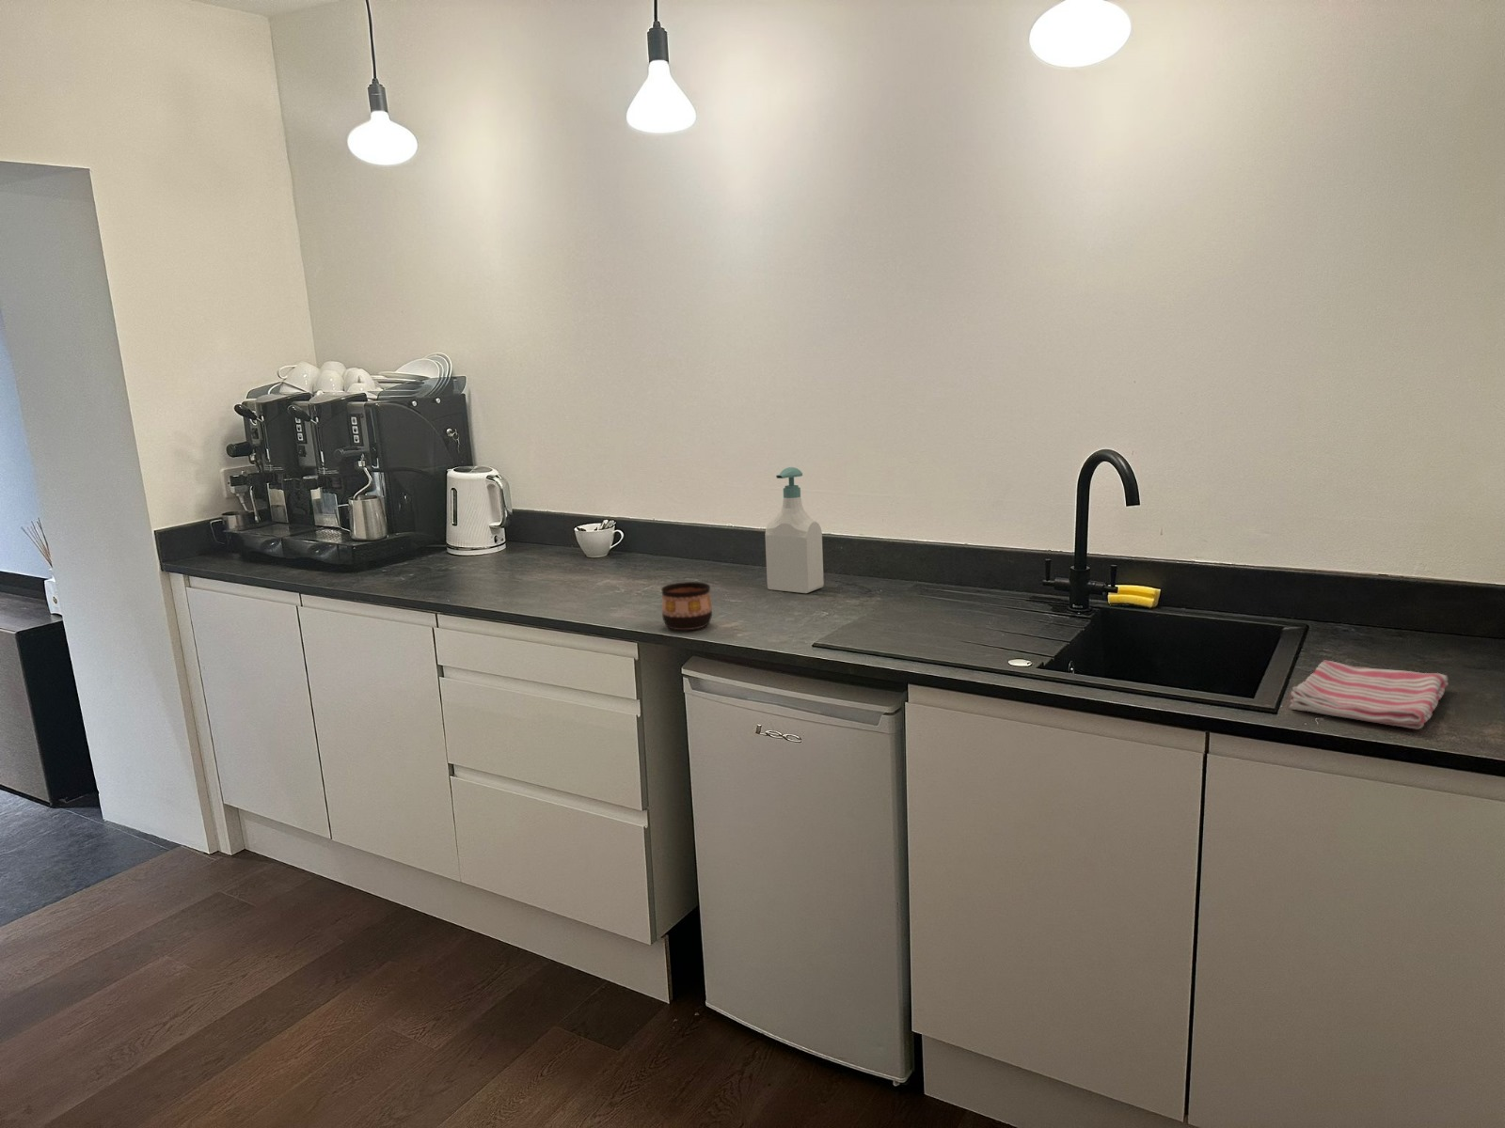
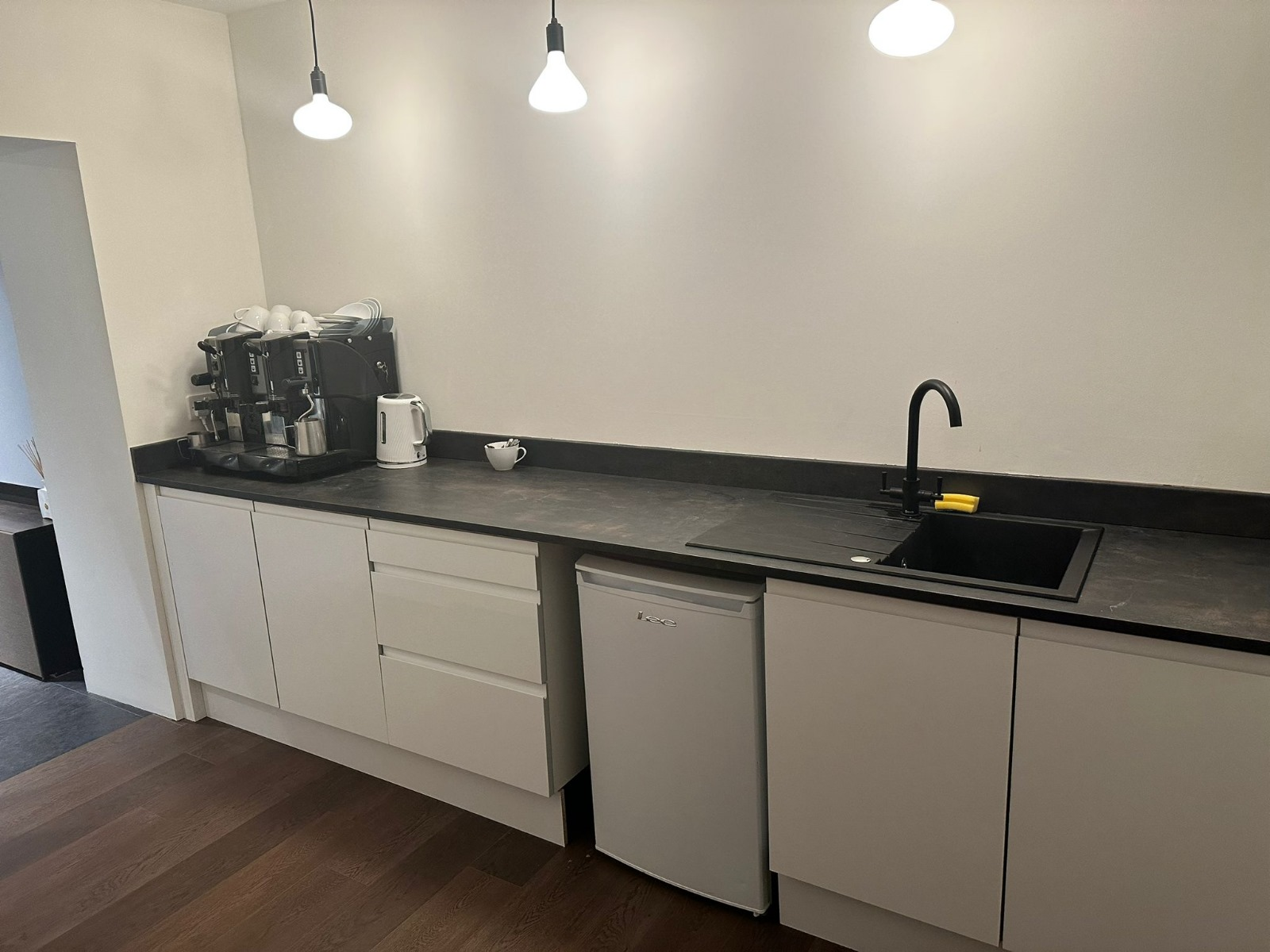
- cup (689, 605)
- dish towel (1370, 688)
- soap bottle (790, 528)
